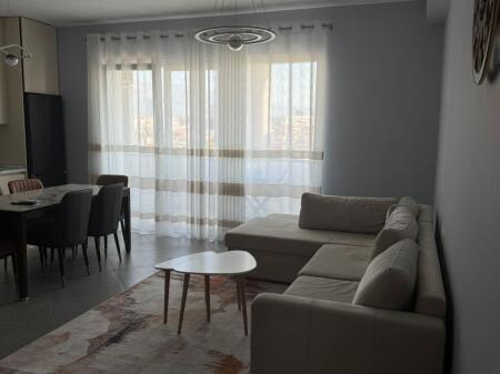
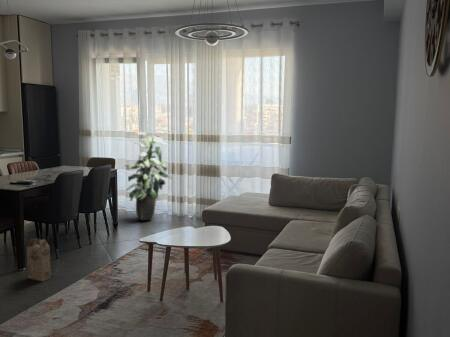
+ cardboard box (38, 258)
+ indoor plant (146, 176)
